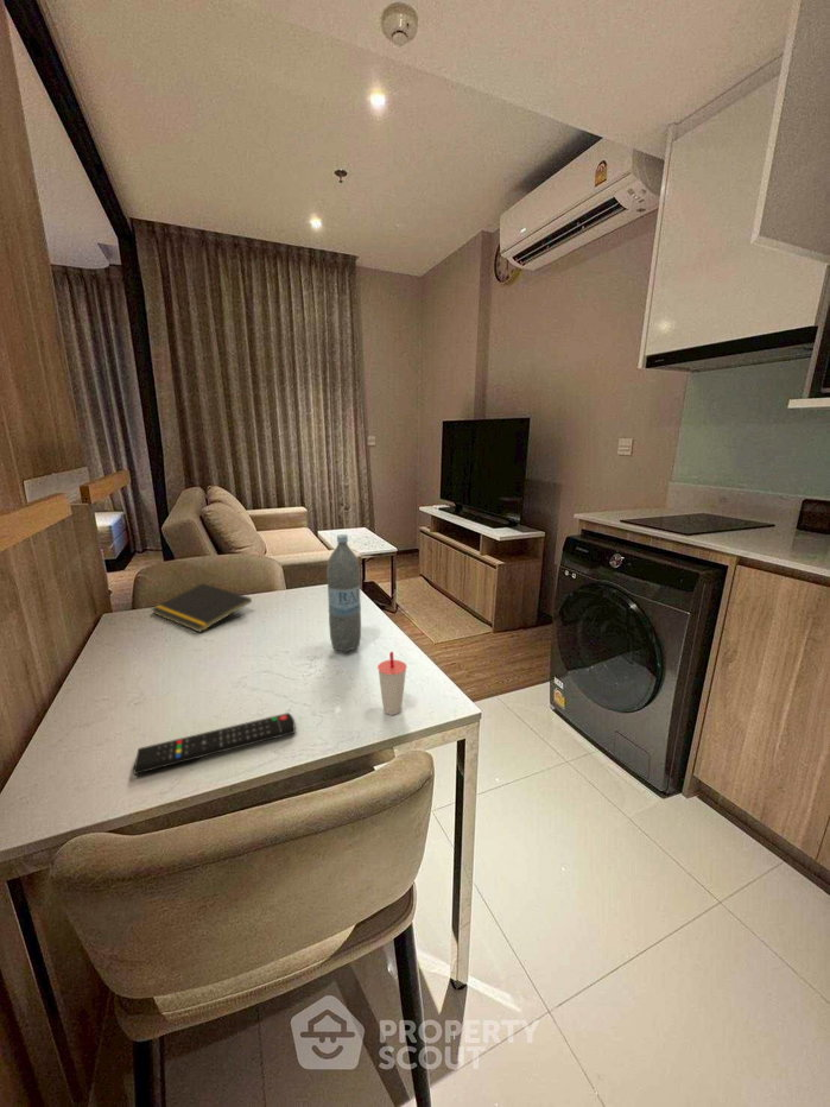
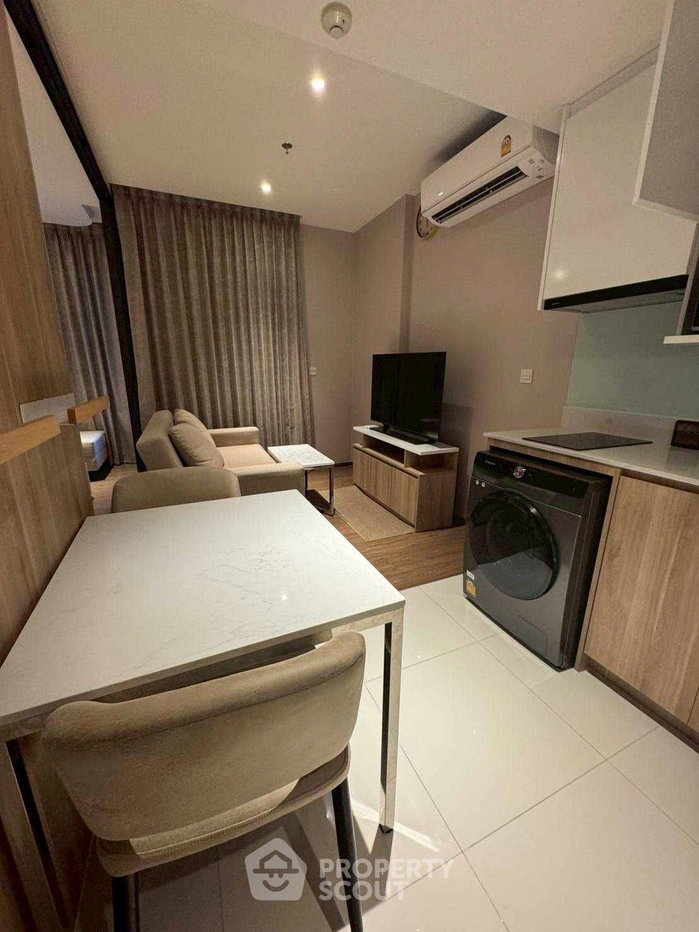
- water bottle (343, 594)
- notepad (201, 605)
- remote control (221, 741)
- cup (392, 681)
